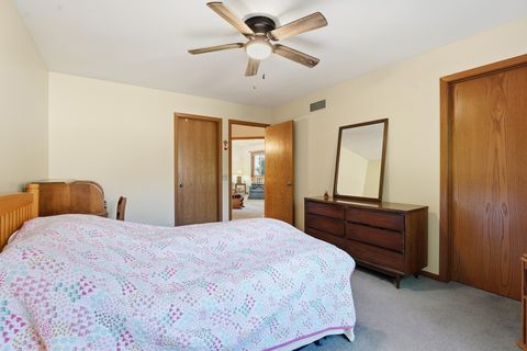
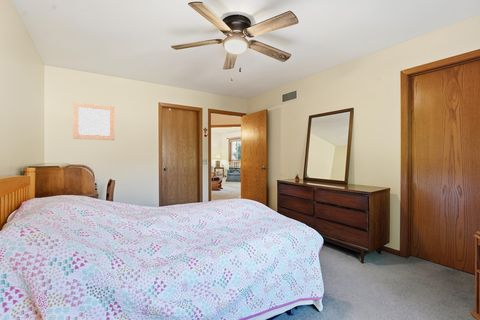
+ wall art (94, 122)
